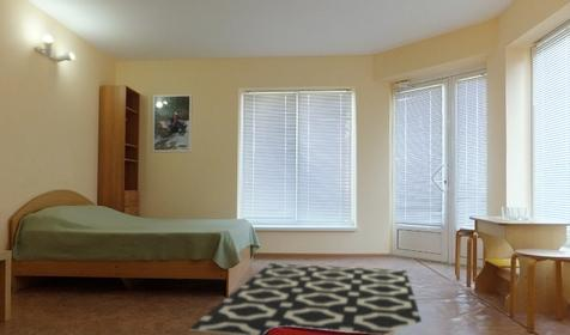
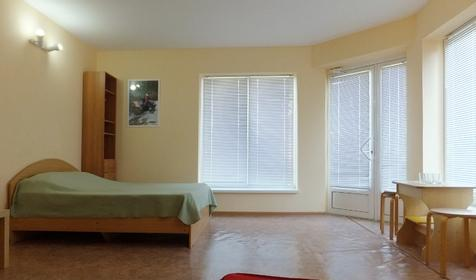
- rug (323, 292)
